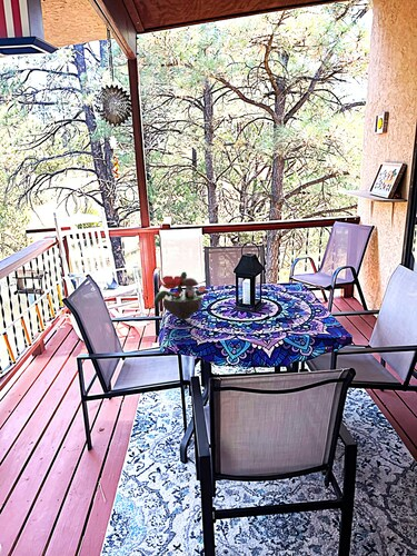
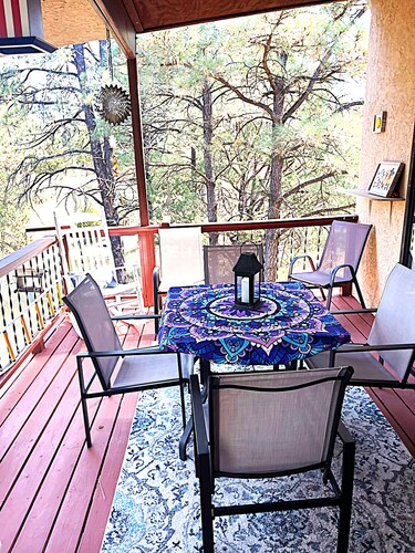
- potted flower (182, 298)
